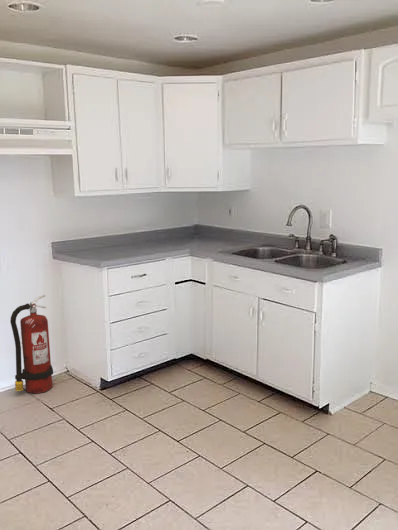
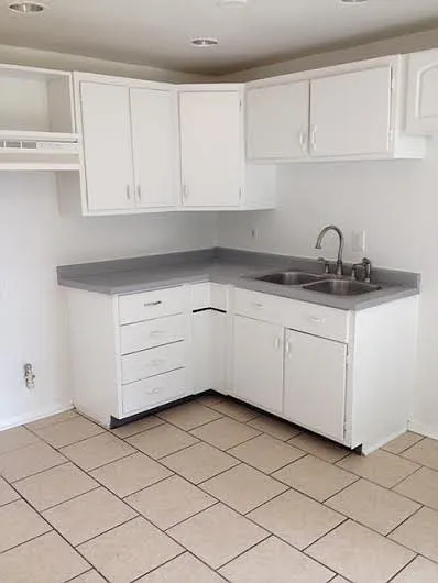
- fire extinguisher (31, 344)
